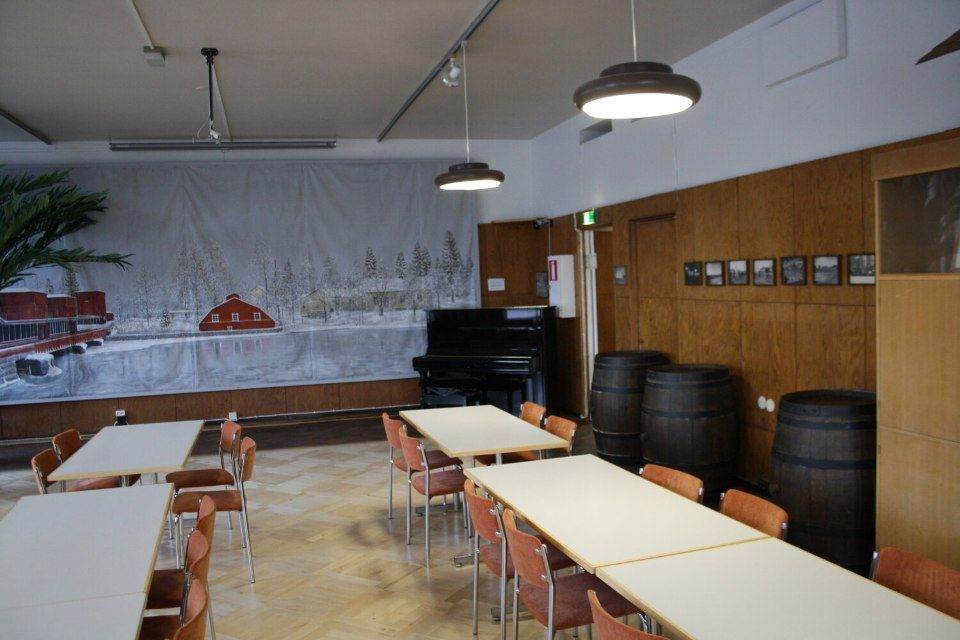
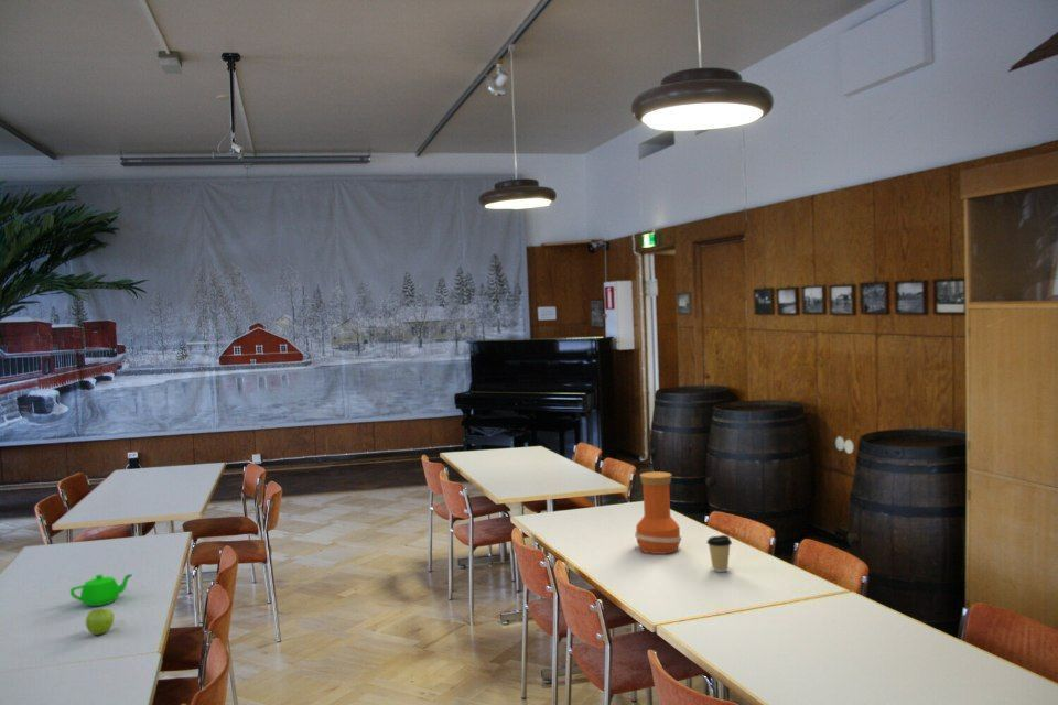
+ coffee cup (719, 553)
+ vase (657, 511)
+ teapot (101, 588)
+ fruit (99, 620)
